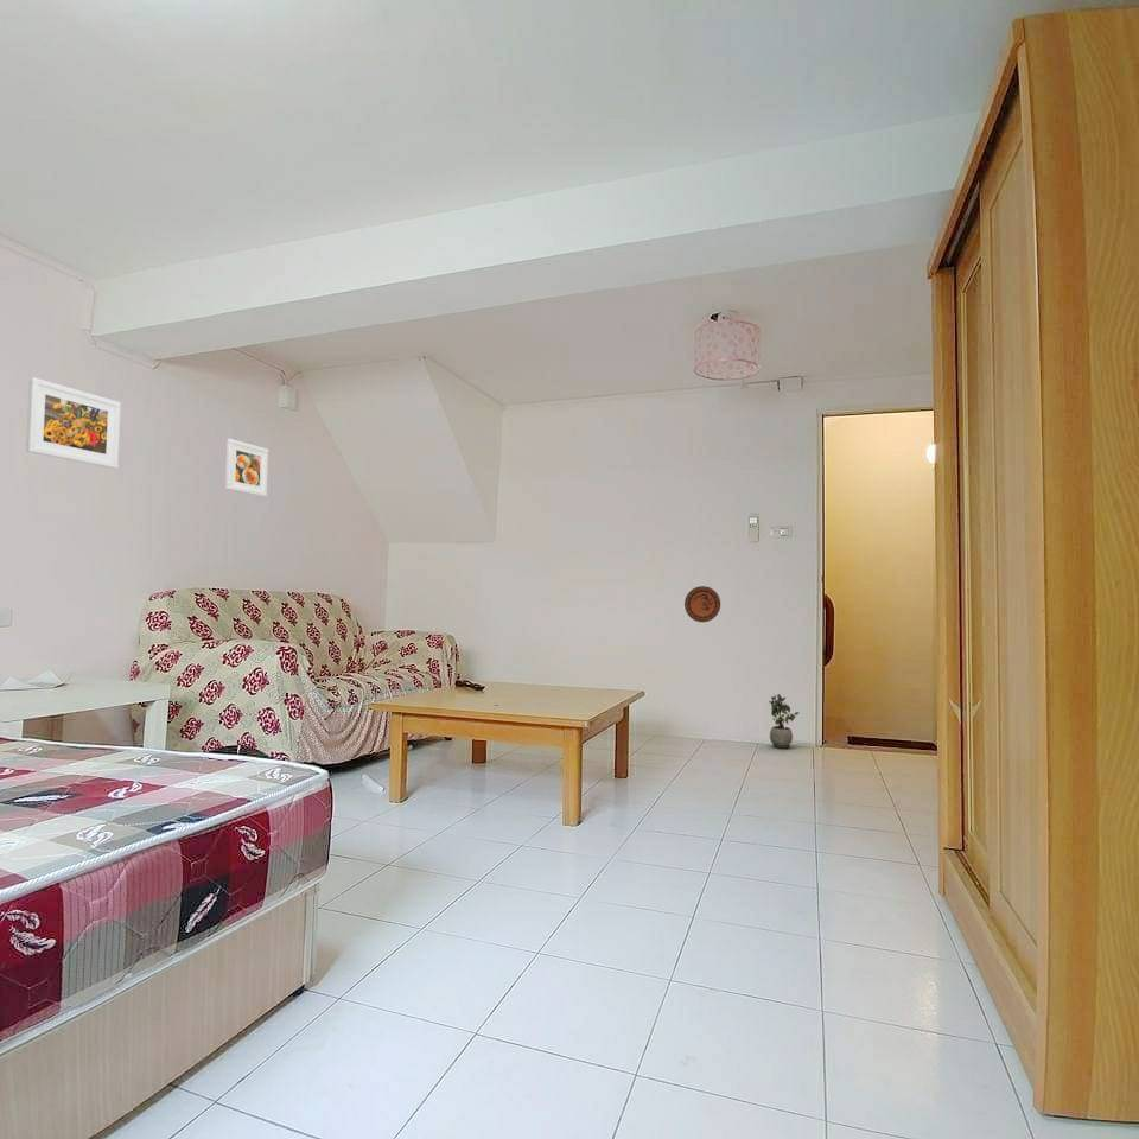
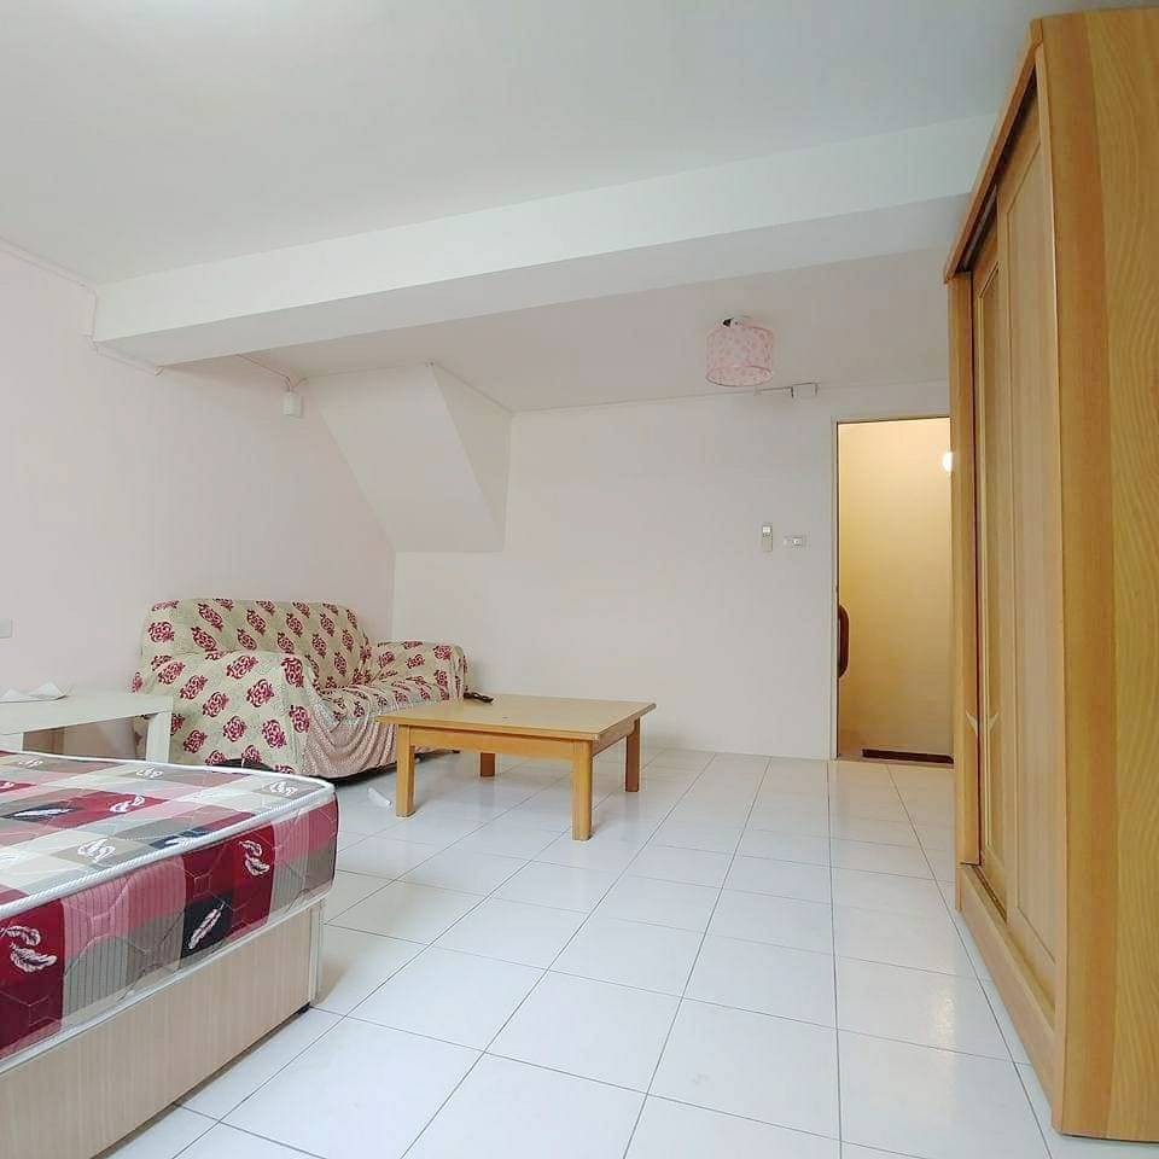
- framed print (76, 425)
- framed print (247, 467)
- potted plant (783, 720)
- decorative plate (702, 604)
